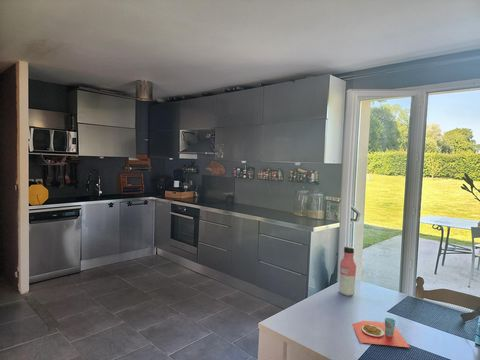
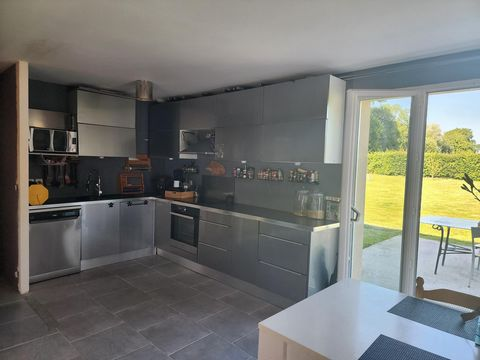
- water bottle (347, 270)
- placemat (378, 325)
